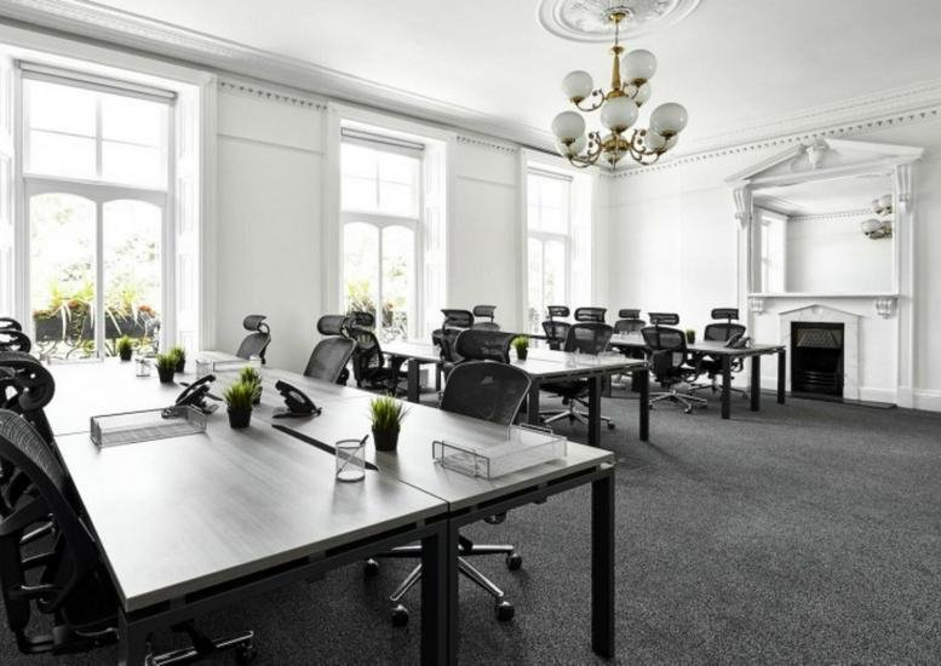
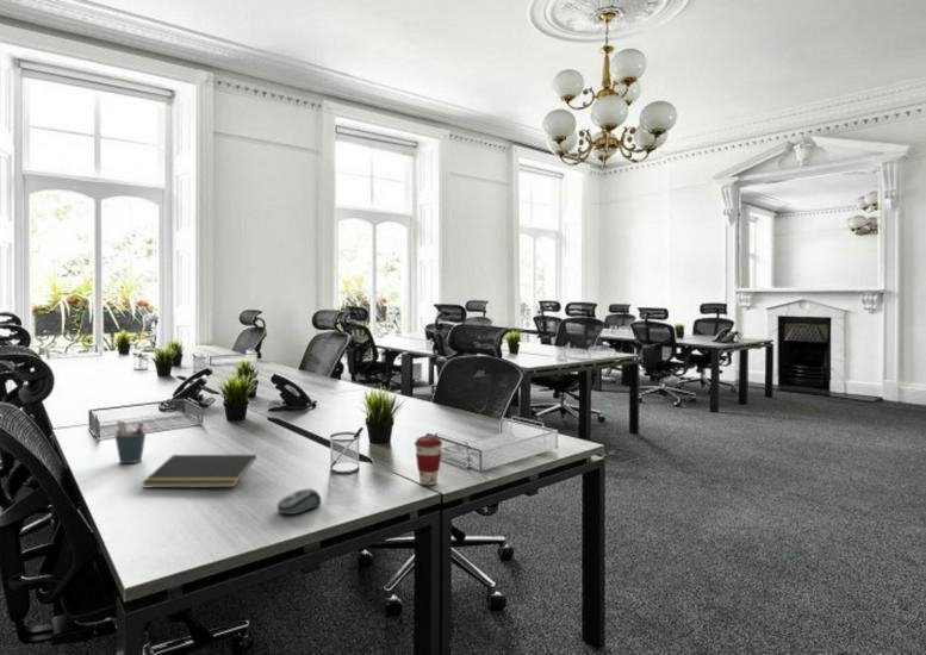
+ computer mouse (299, 499)
+ coffee cup (428, 460)
+ pen holder (130, 439)
+ notepad (201, 469)
